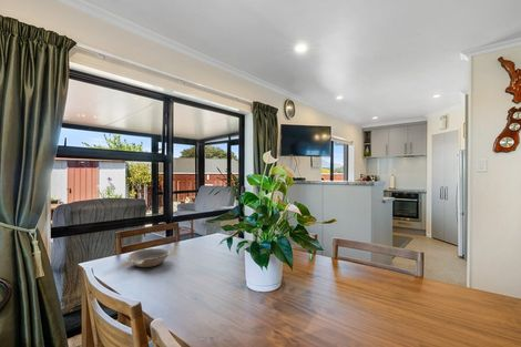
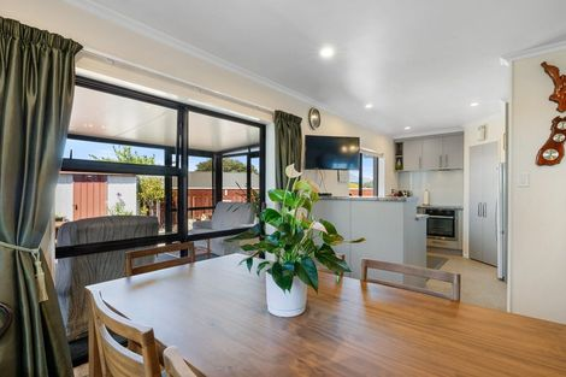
- bowl (150, 257)
